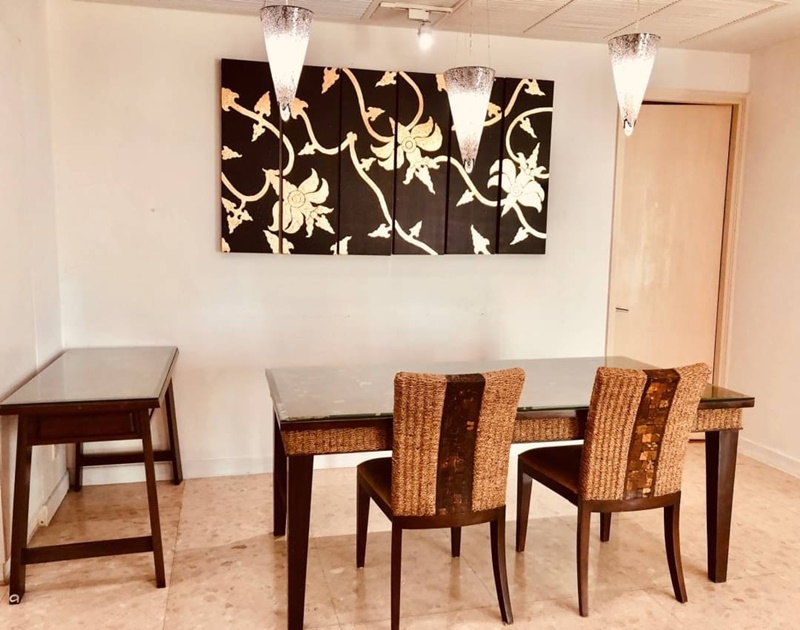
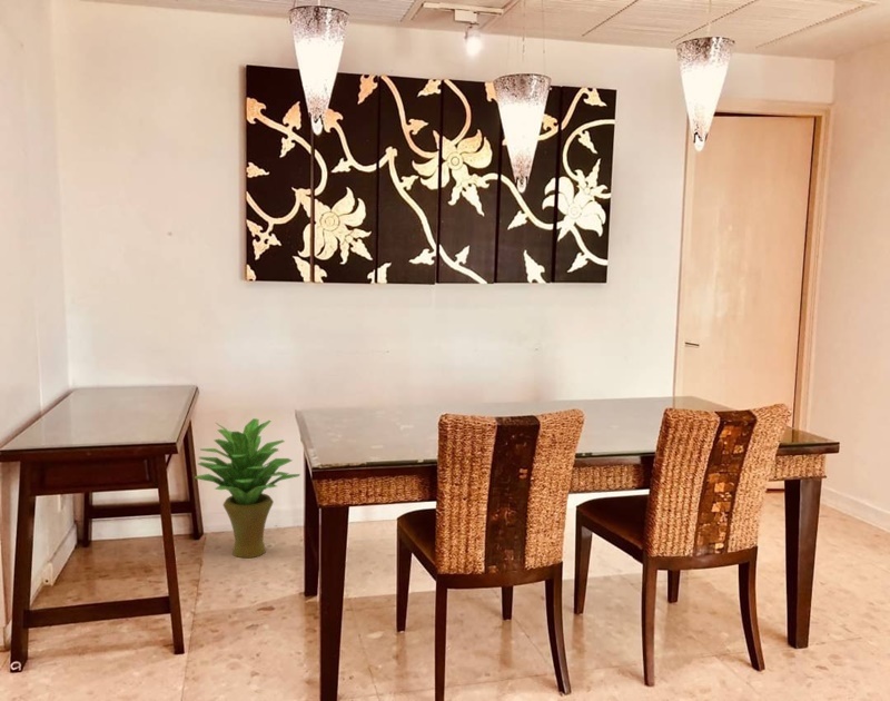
+ potted plant (248, 486)
